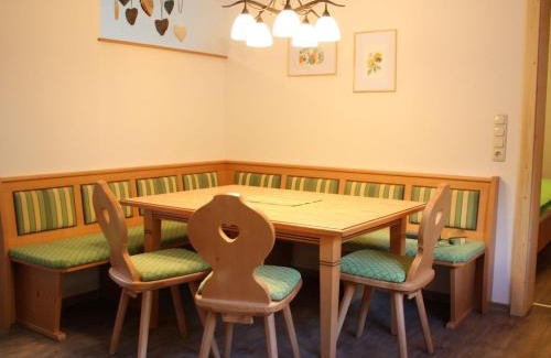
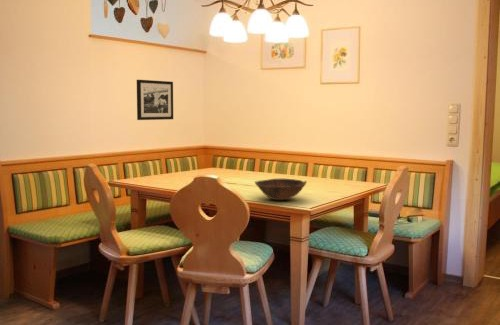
+ picture frame (155, 100)
+ bowl (280, 190)
